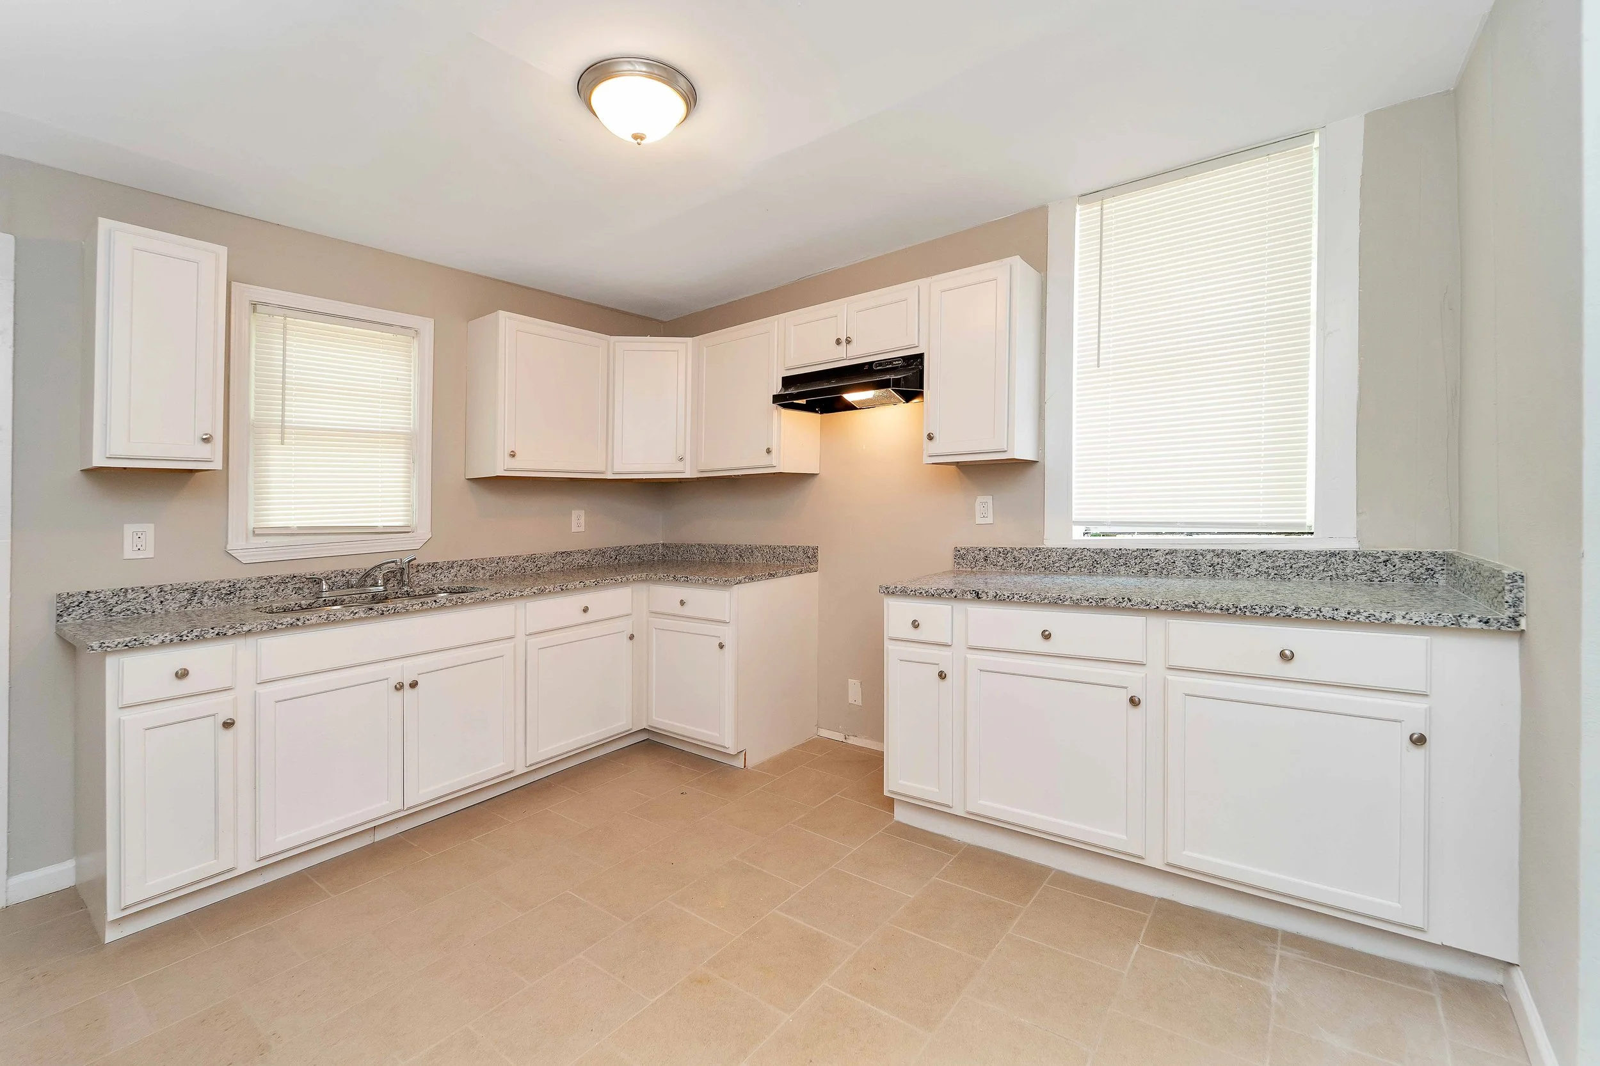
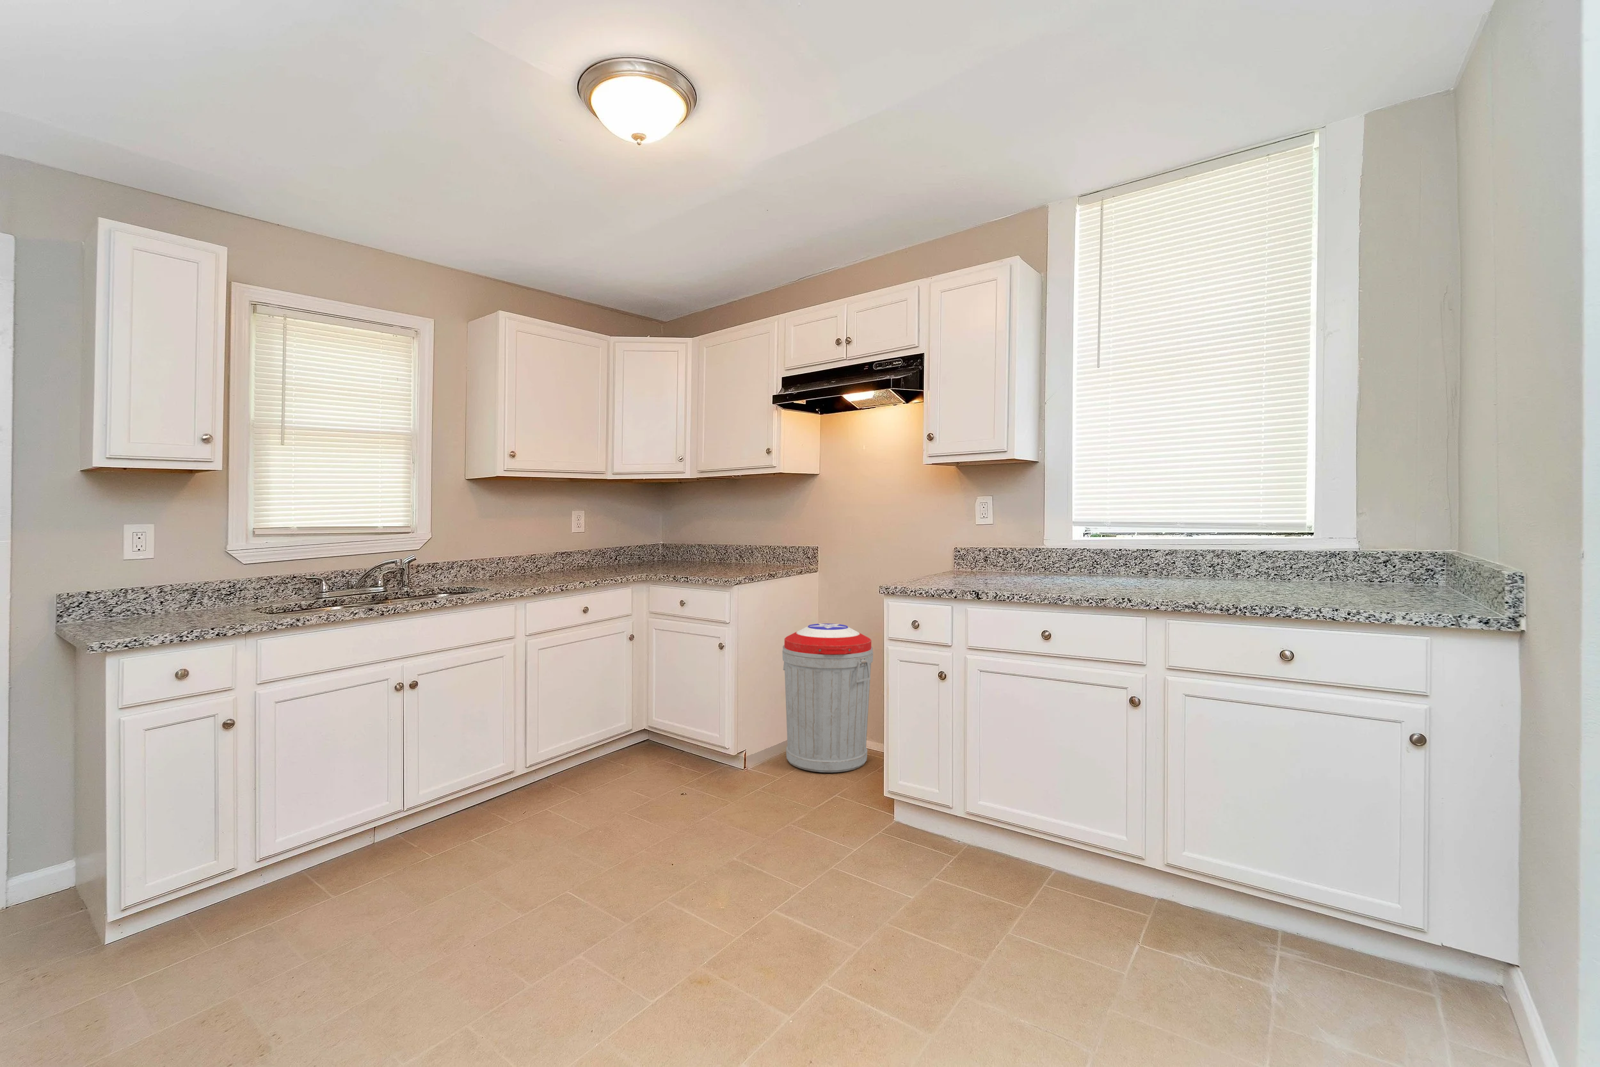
+ trash can (827, 692)
